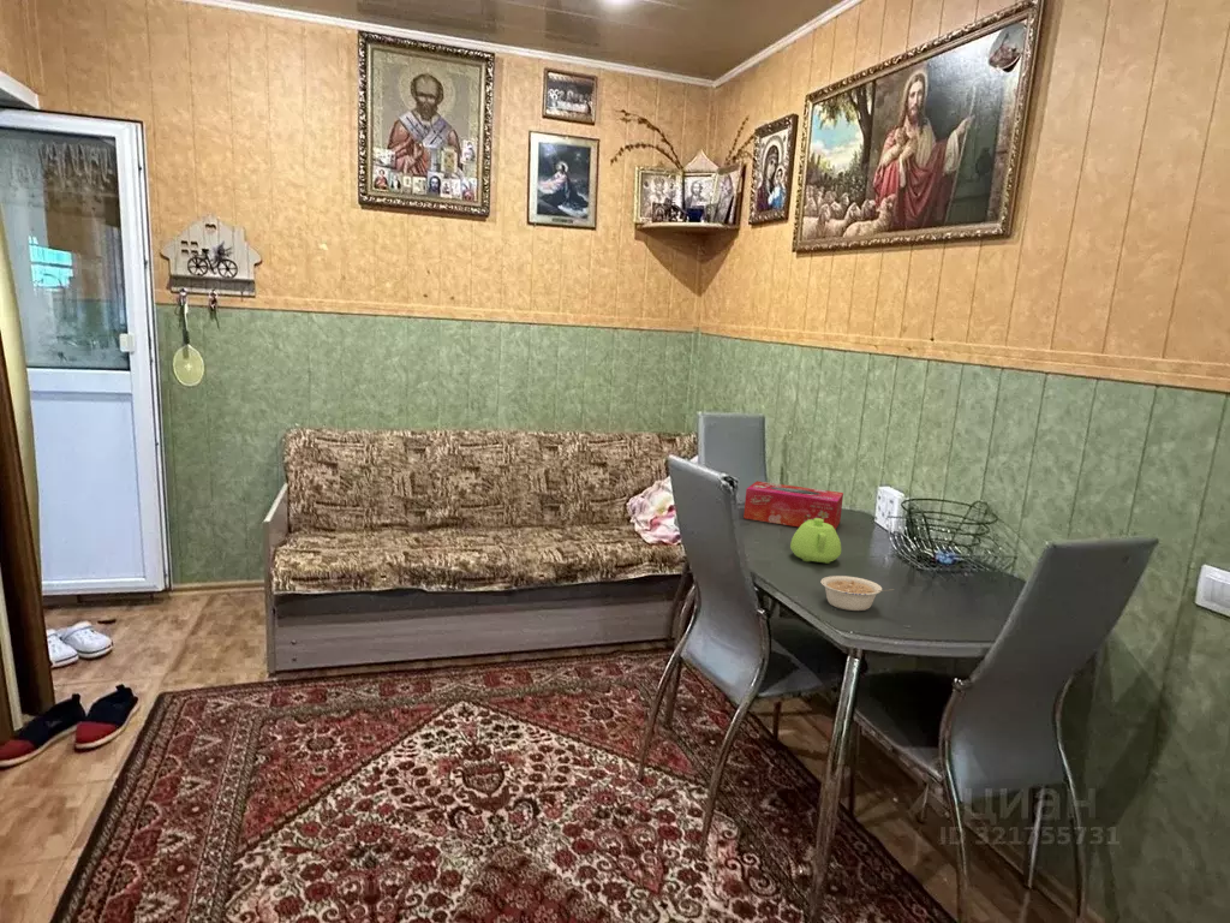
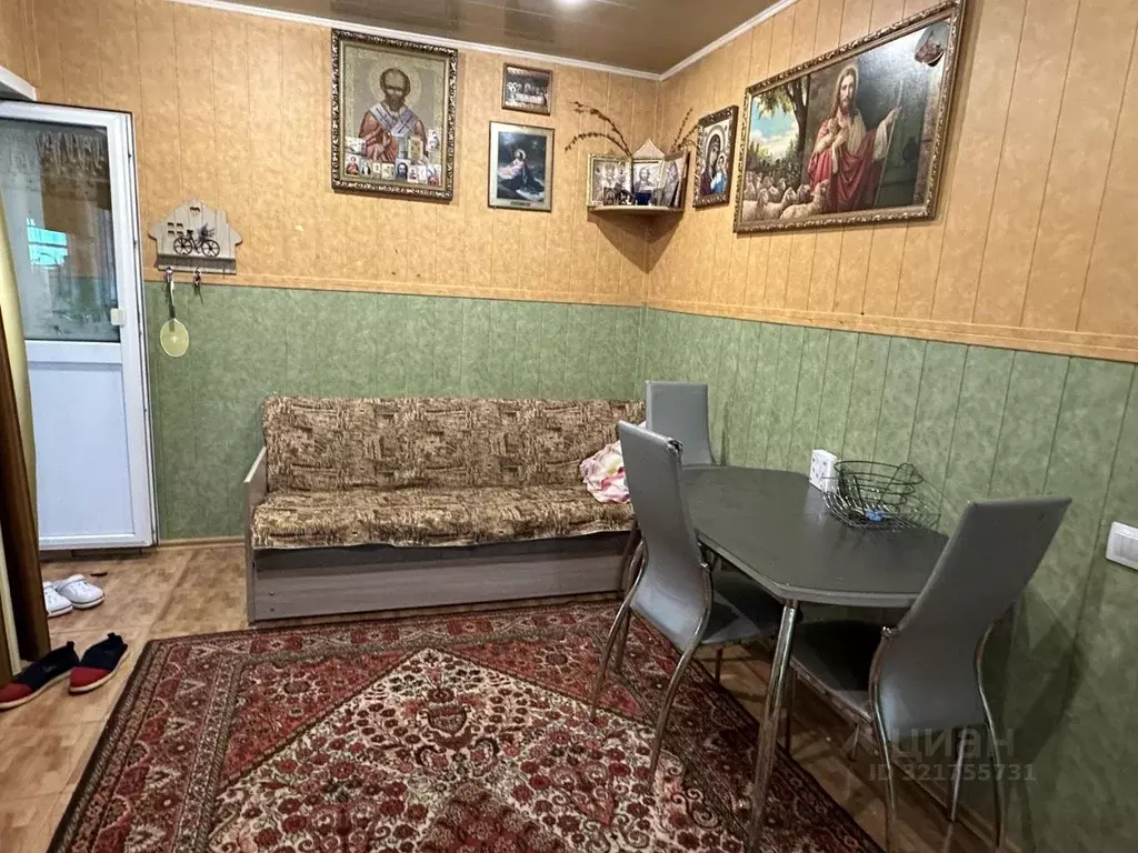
- legume (852, 592)
- tissue box (793, 505)
- teapot (816, 537)
